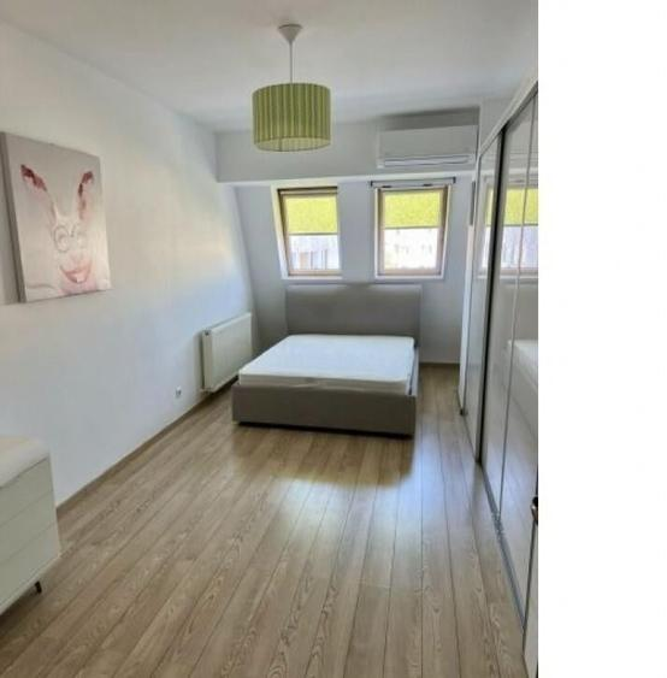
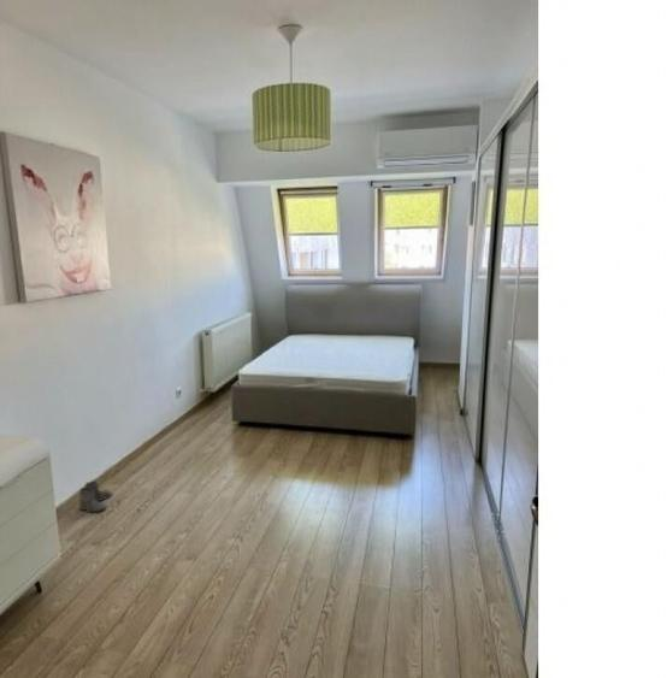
+ boots (94, 495)
